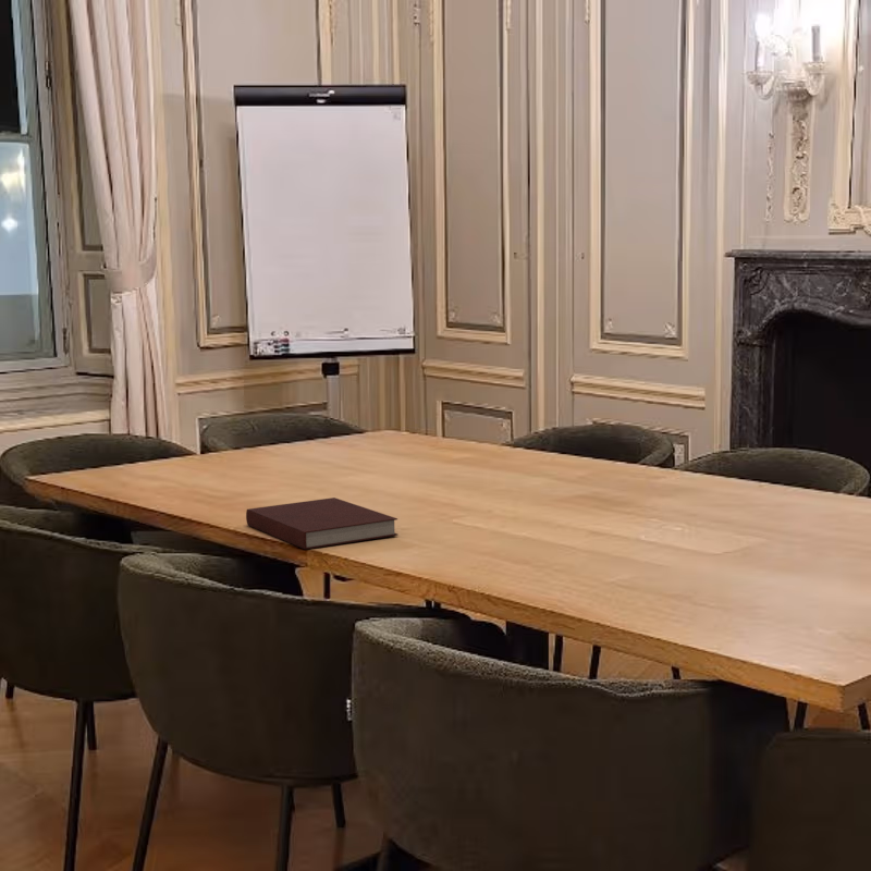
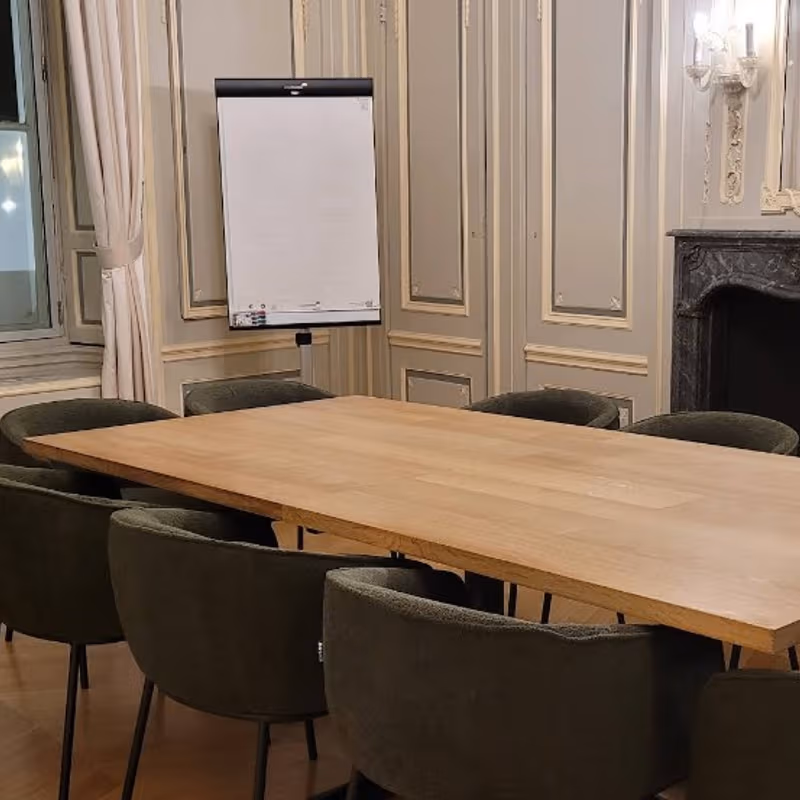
- notebook (320, 522)
